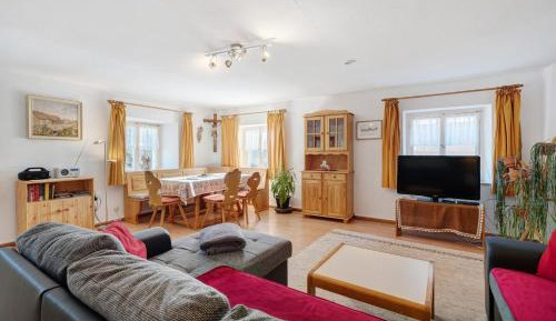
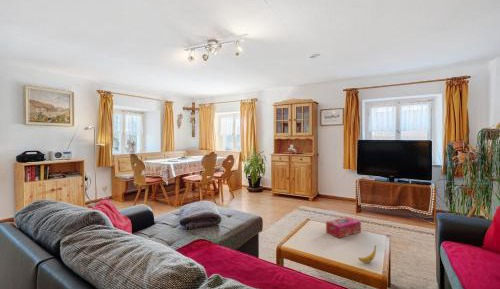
+ tissue box (343, 226)
+ banana (368, 256)
